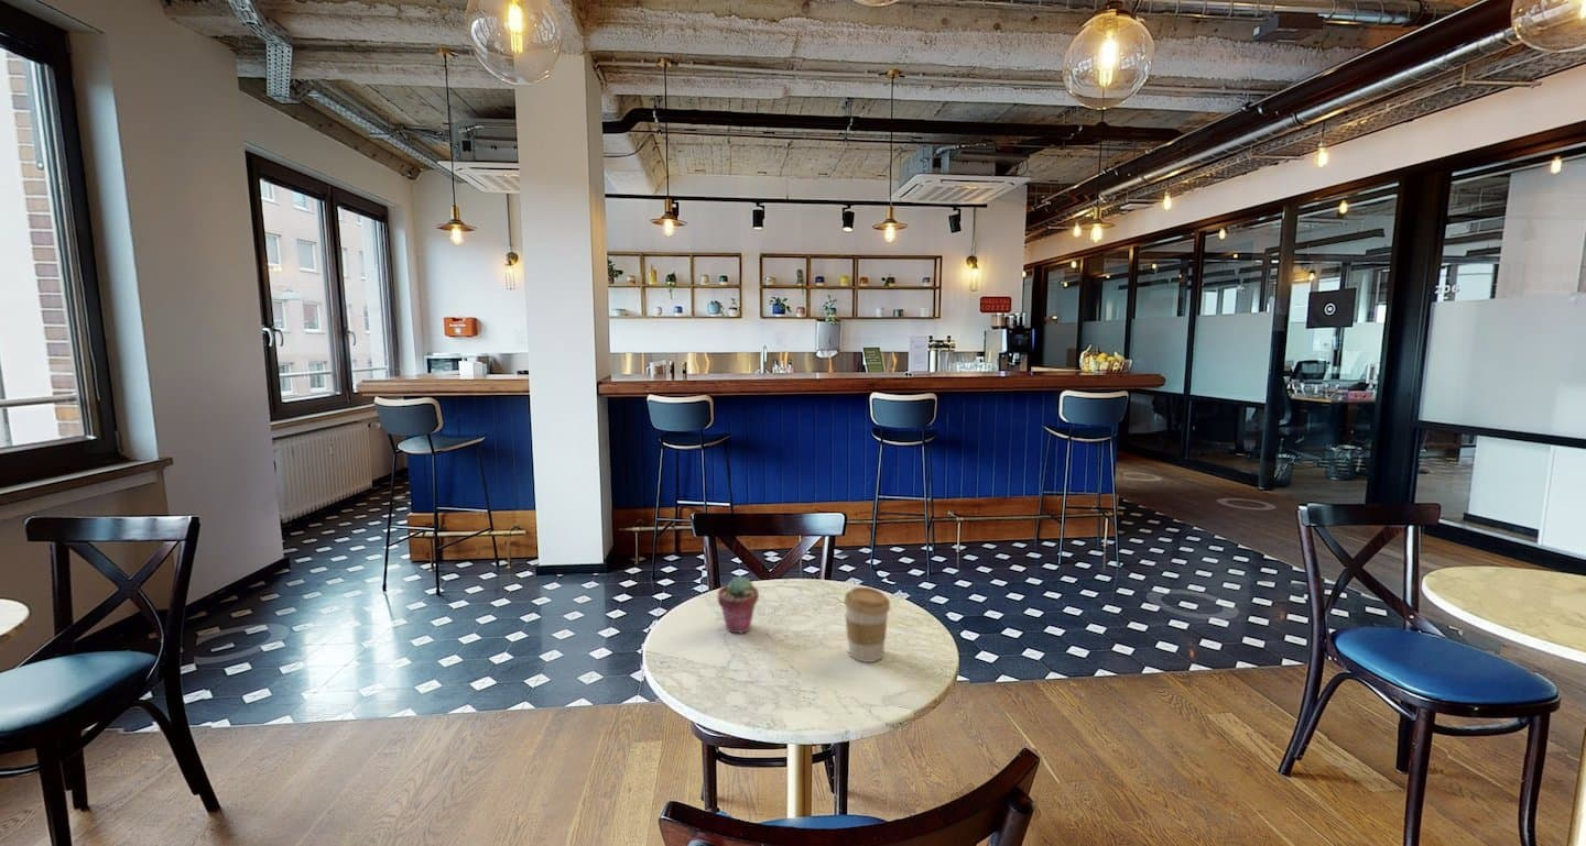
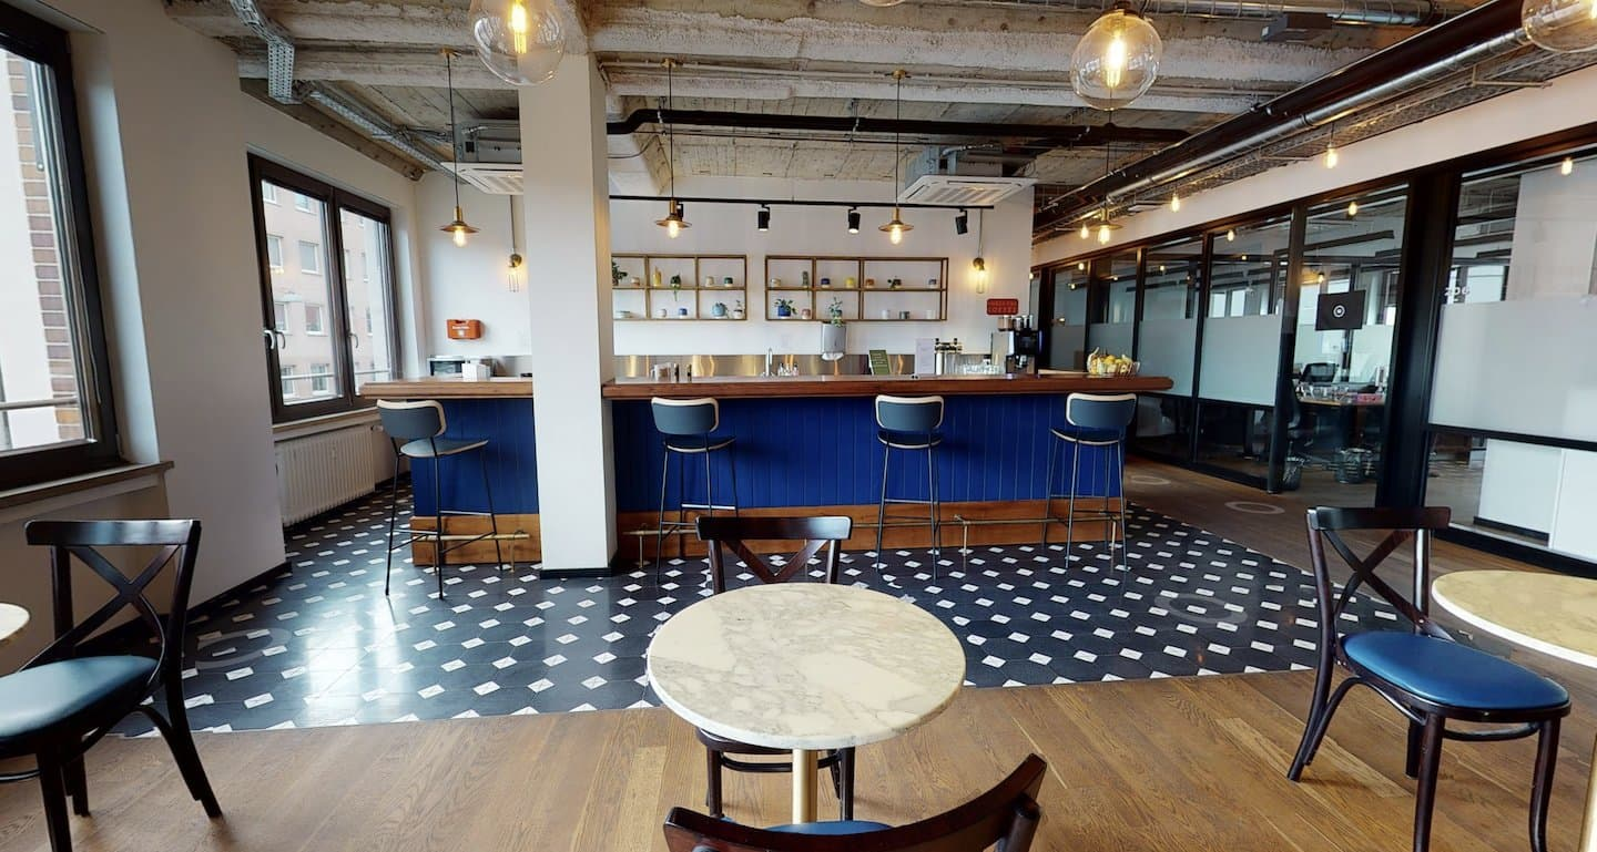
- potted succulent (738, 602)
- coffee cup (866, 623)
